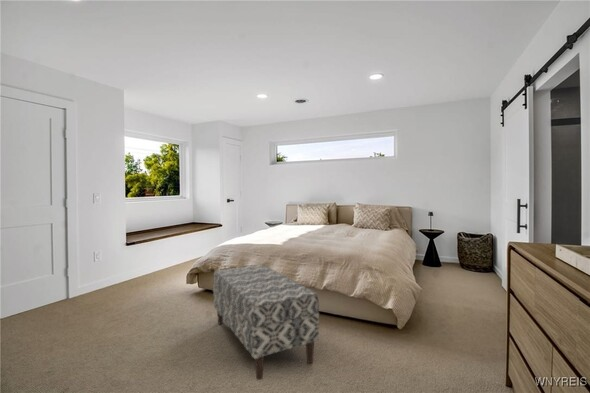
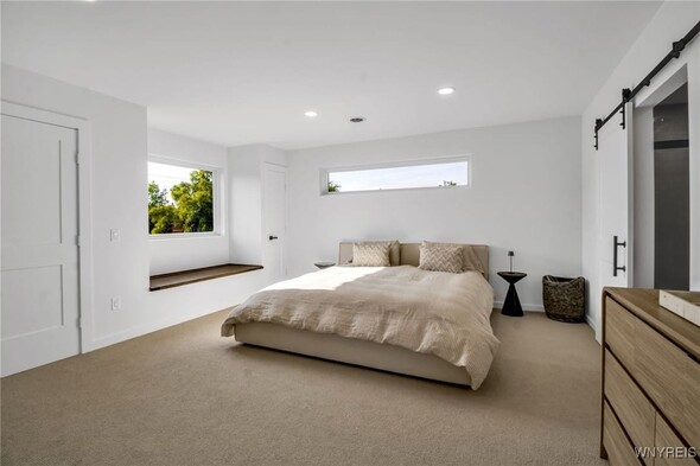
- bench (259, 310)
